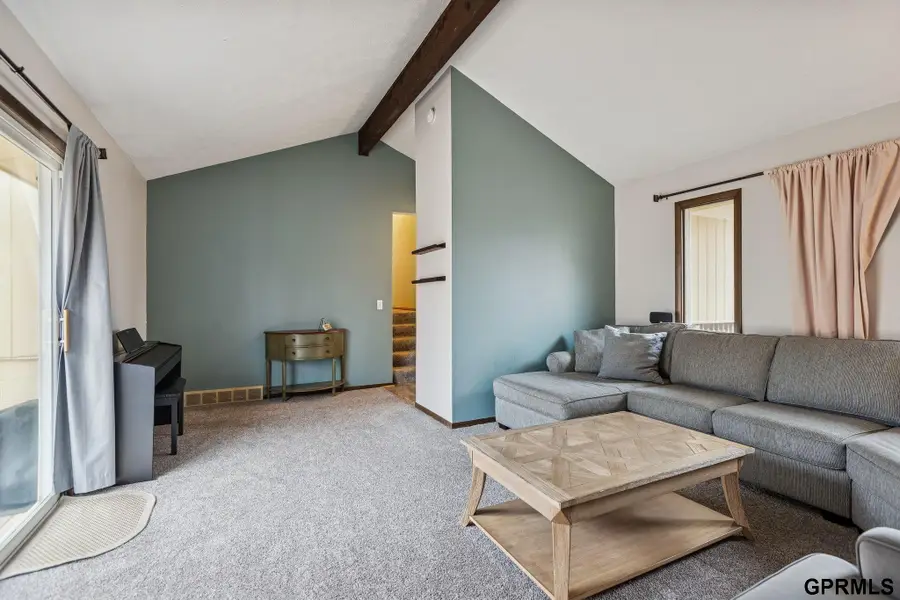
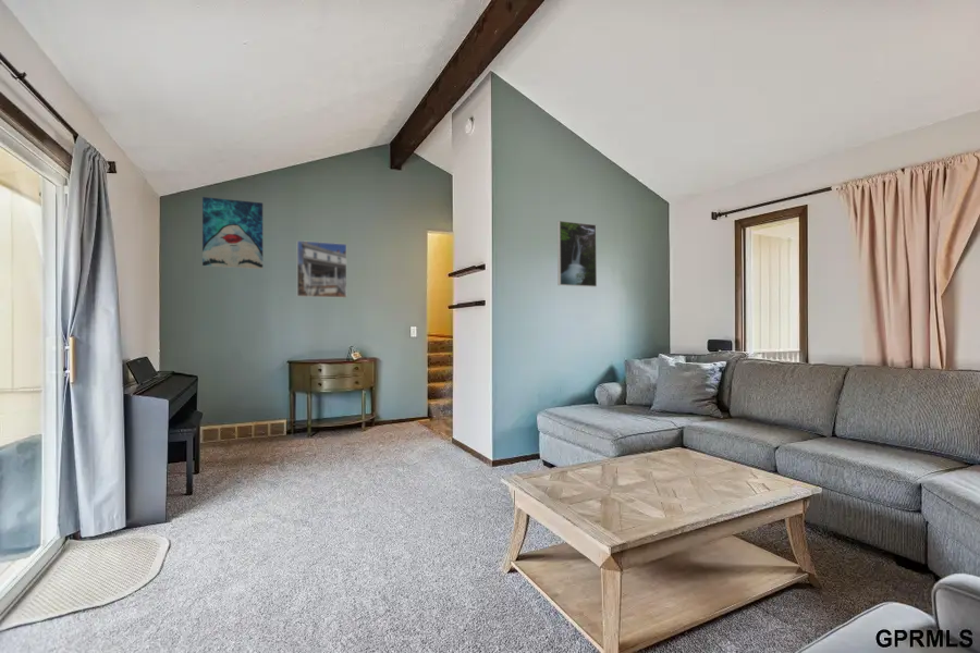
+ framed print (577, 254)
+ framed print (321, 269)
+ wall art (233, 233)
